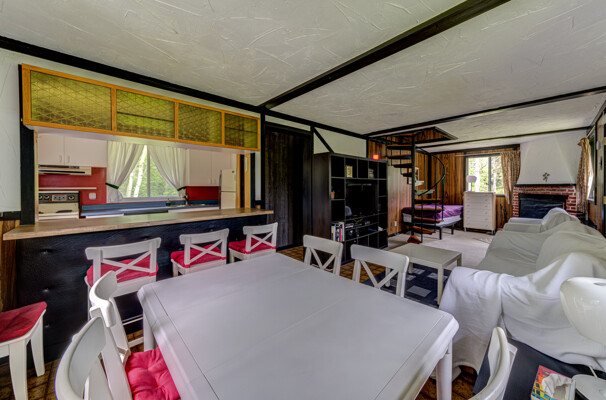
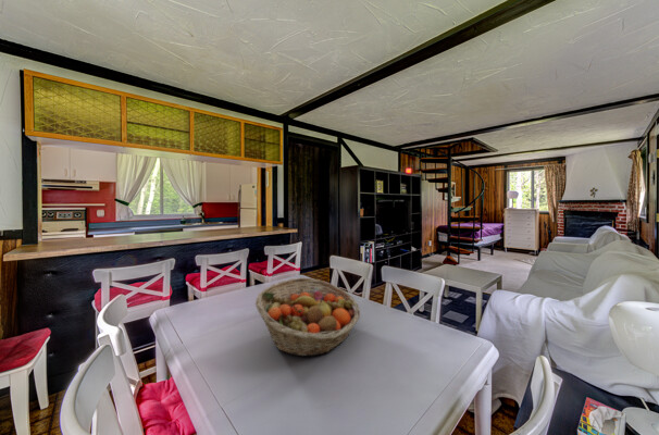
+ fruit basket (310, 311)
